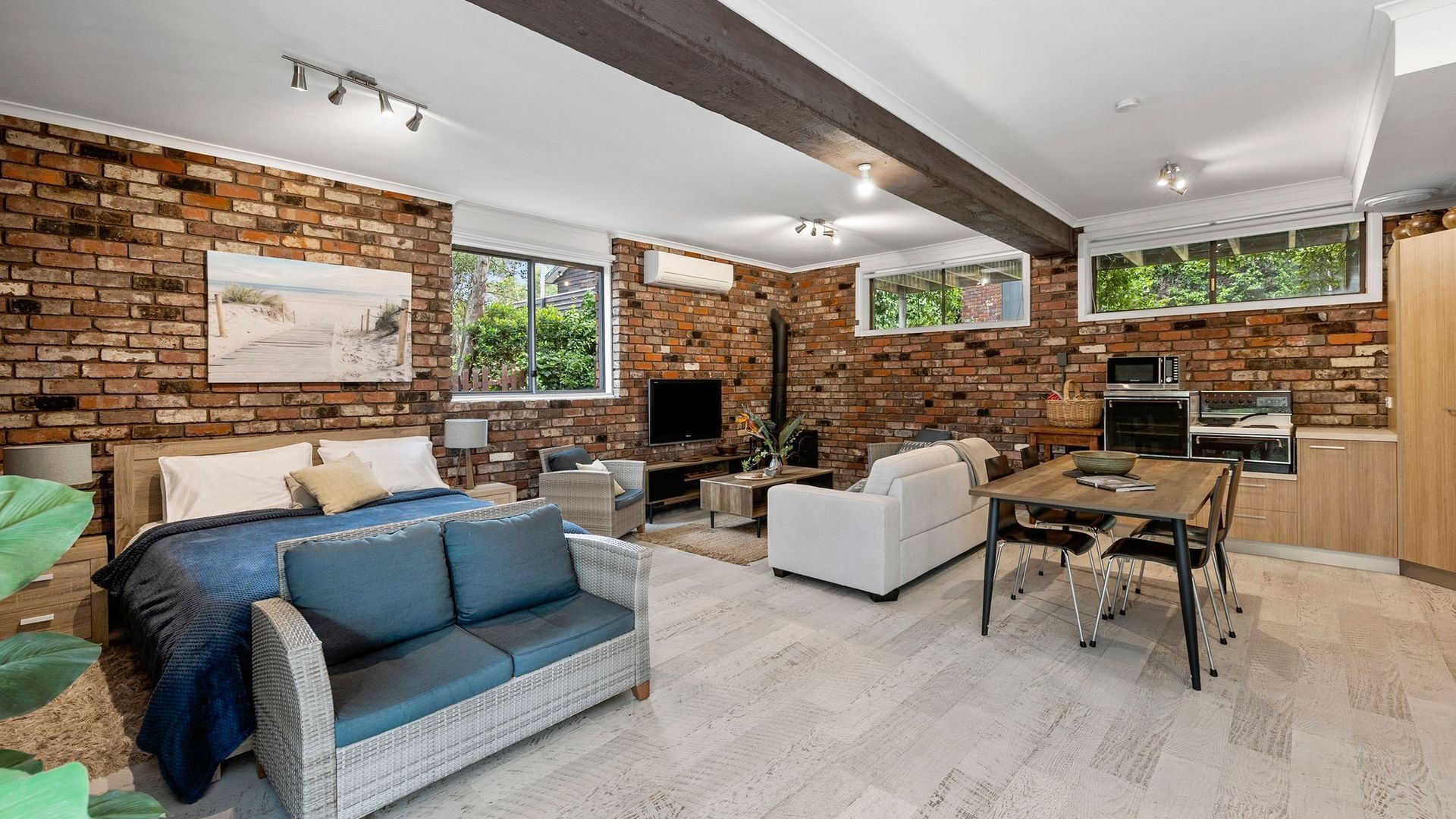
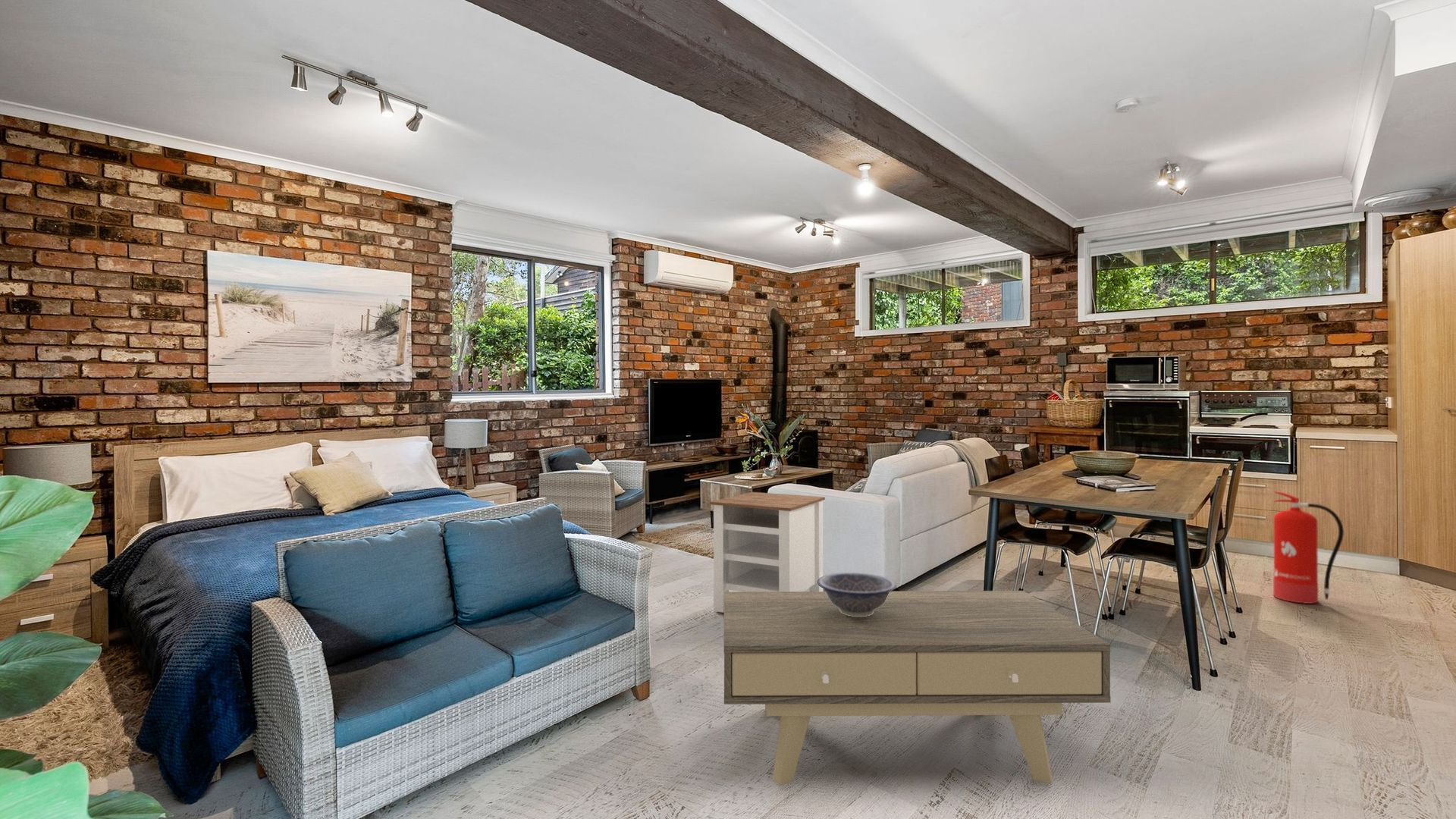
+ coffee table (894, 679)
+ decorative bowl (856, 596)
+ side table (769, 553)
+ fire extinguisher (1307, 548)
